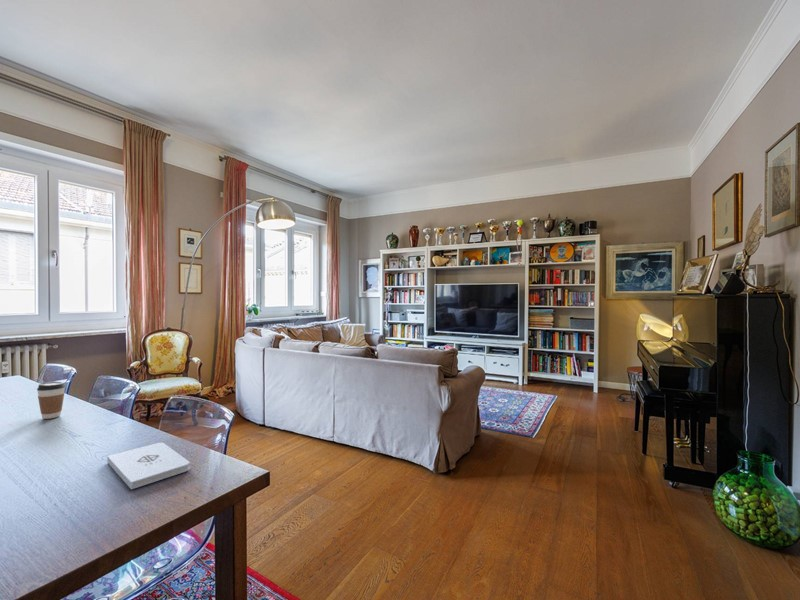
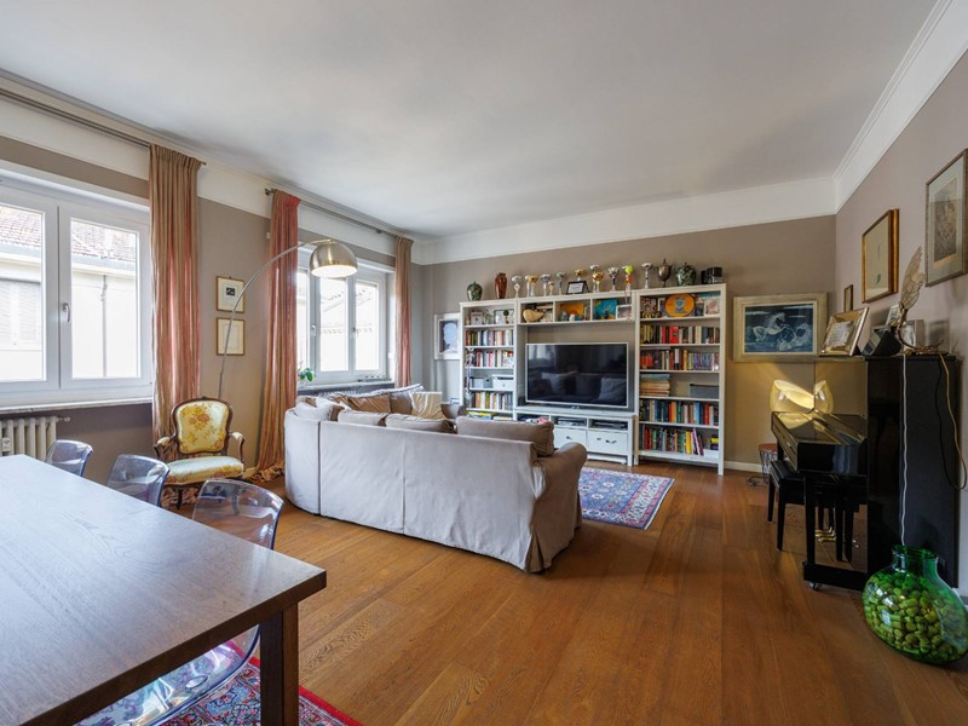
- notepad (148, 462)
- coffee cup (51, 400)
